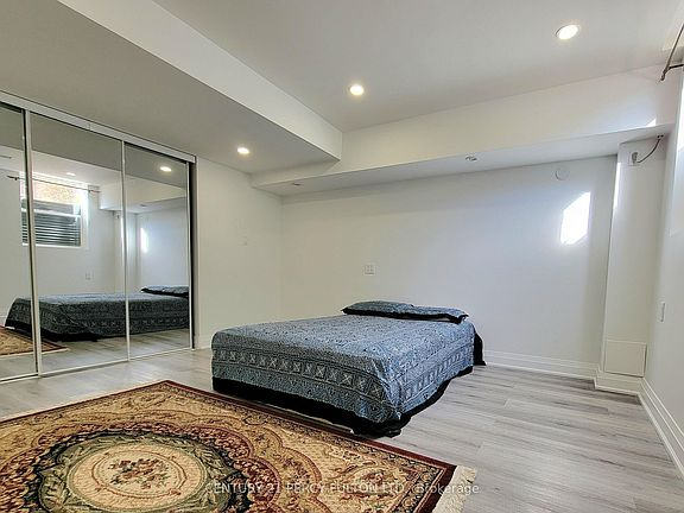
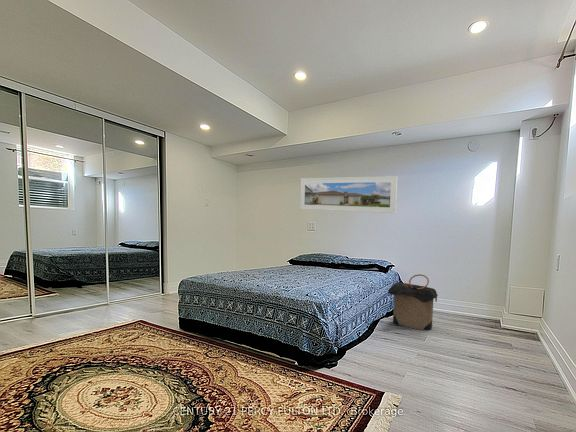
+ laundry hamper (412, 300)
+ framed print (344, 194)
